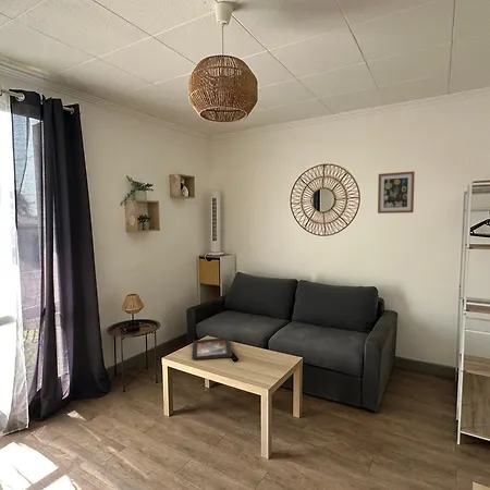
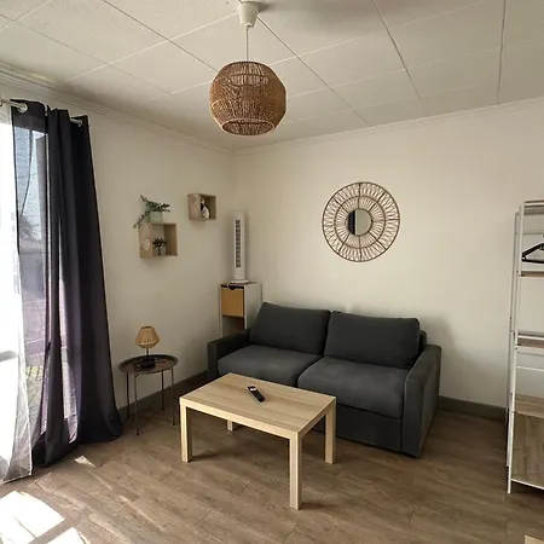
- decorative tray (211, 347)
- wall art (395, 193)
